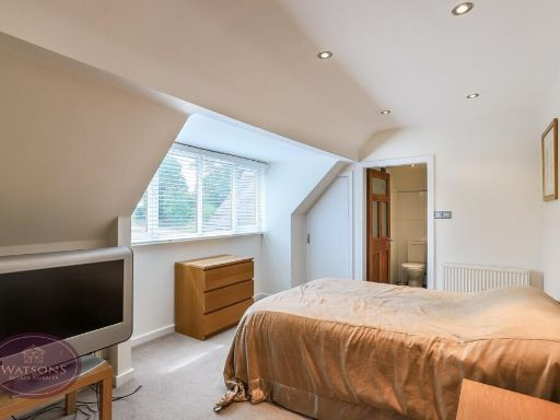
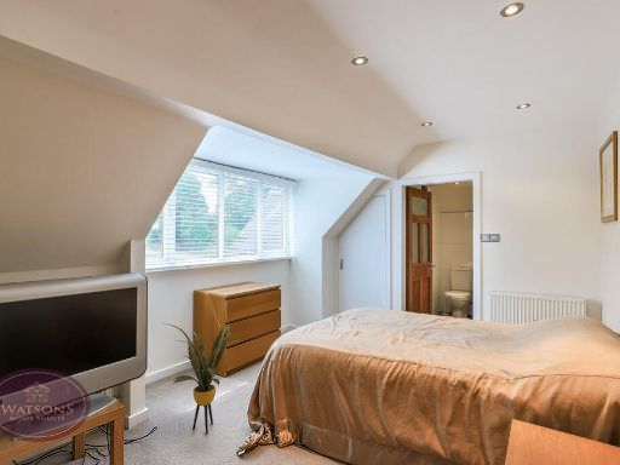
+ house plant (201, 374)
